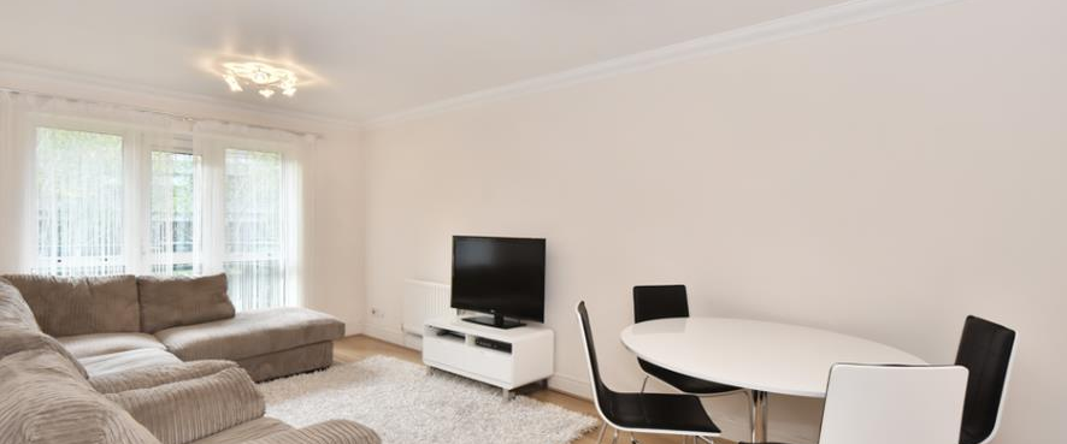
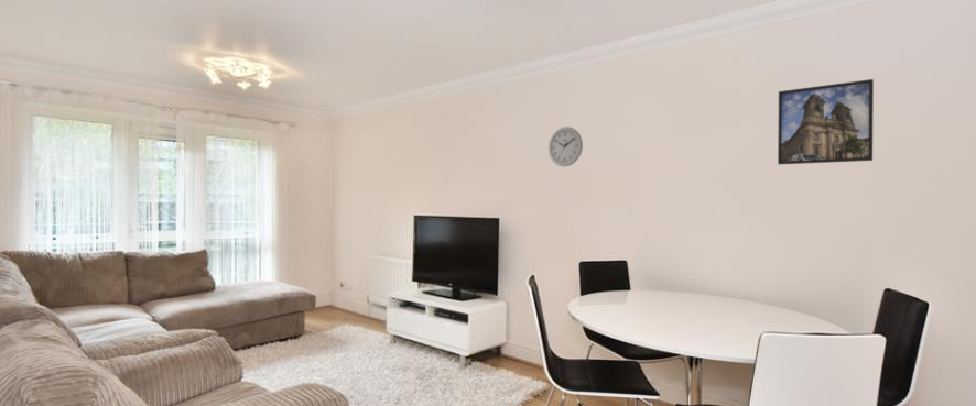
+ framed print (823, 123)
+ wall clock (564, 146)
